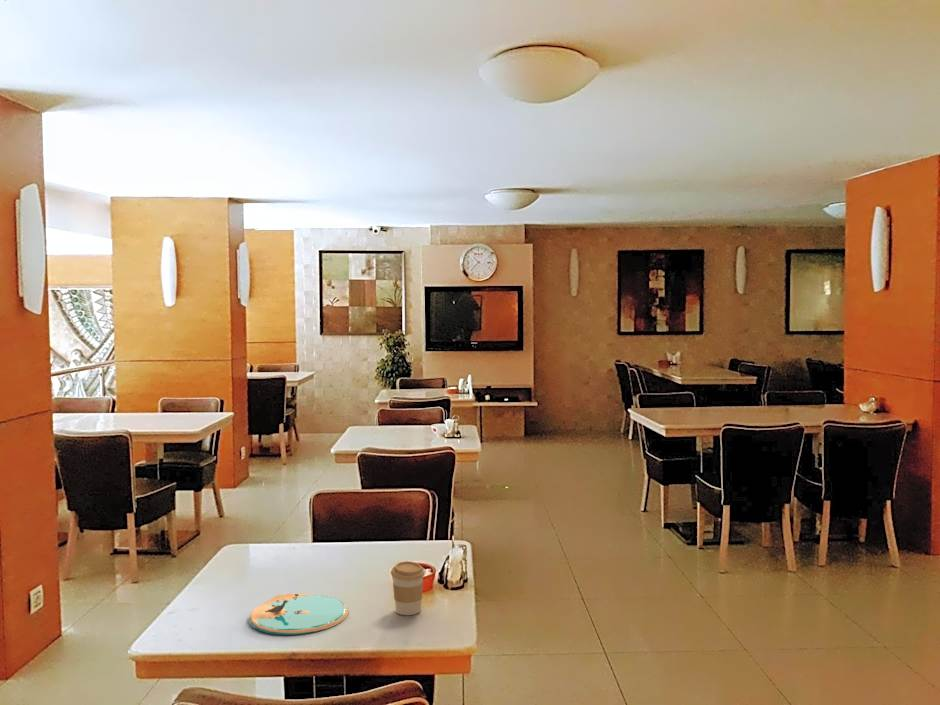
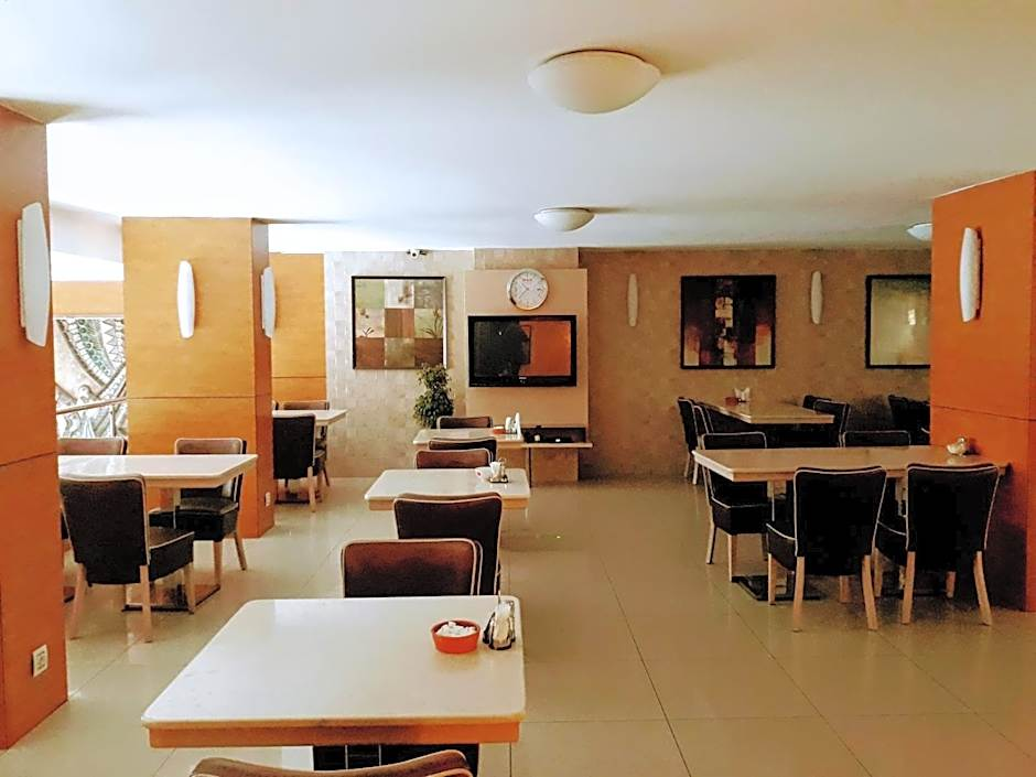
- coffee cup (408, 587)
- plate (299, 606)
